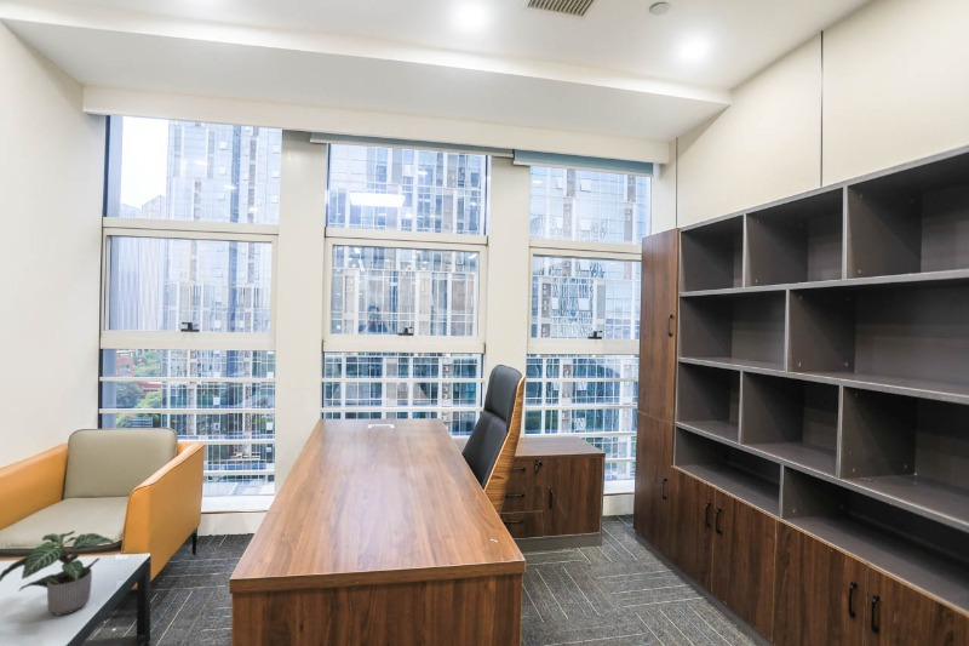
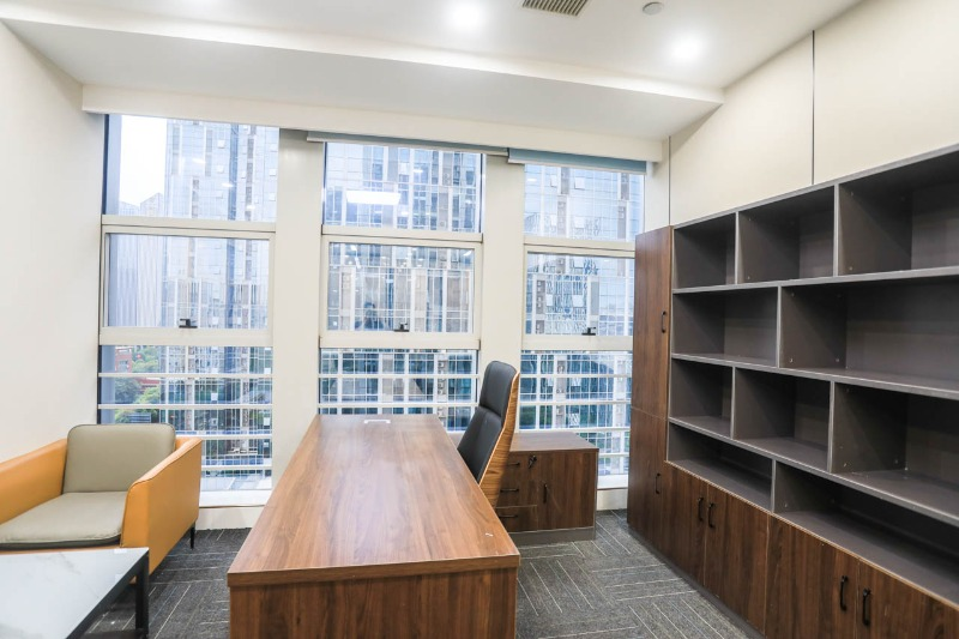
- potted plant (61, 572)
